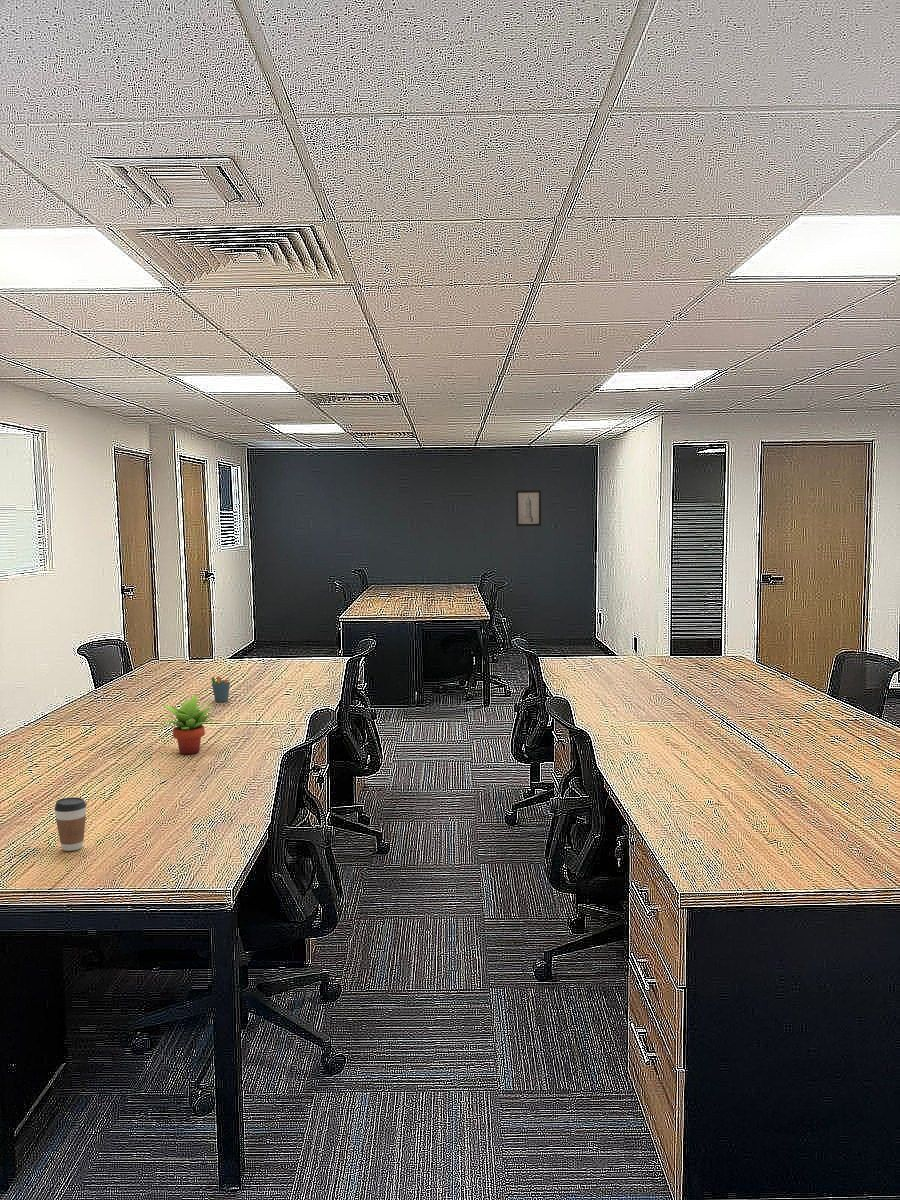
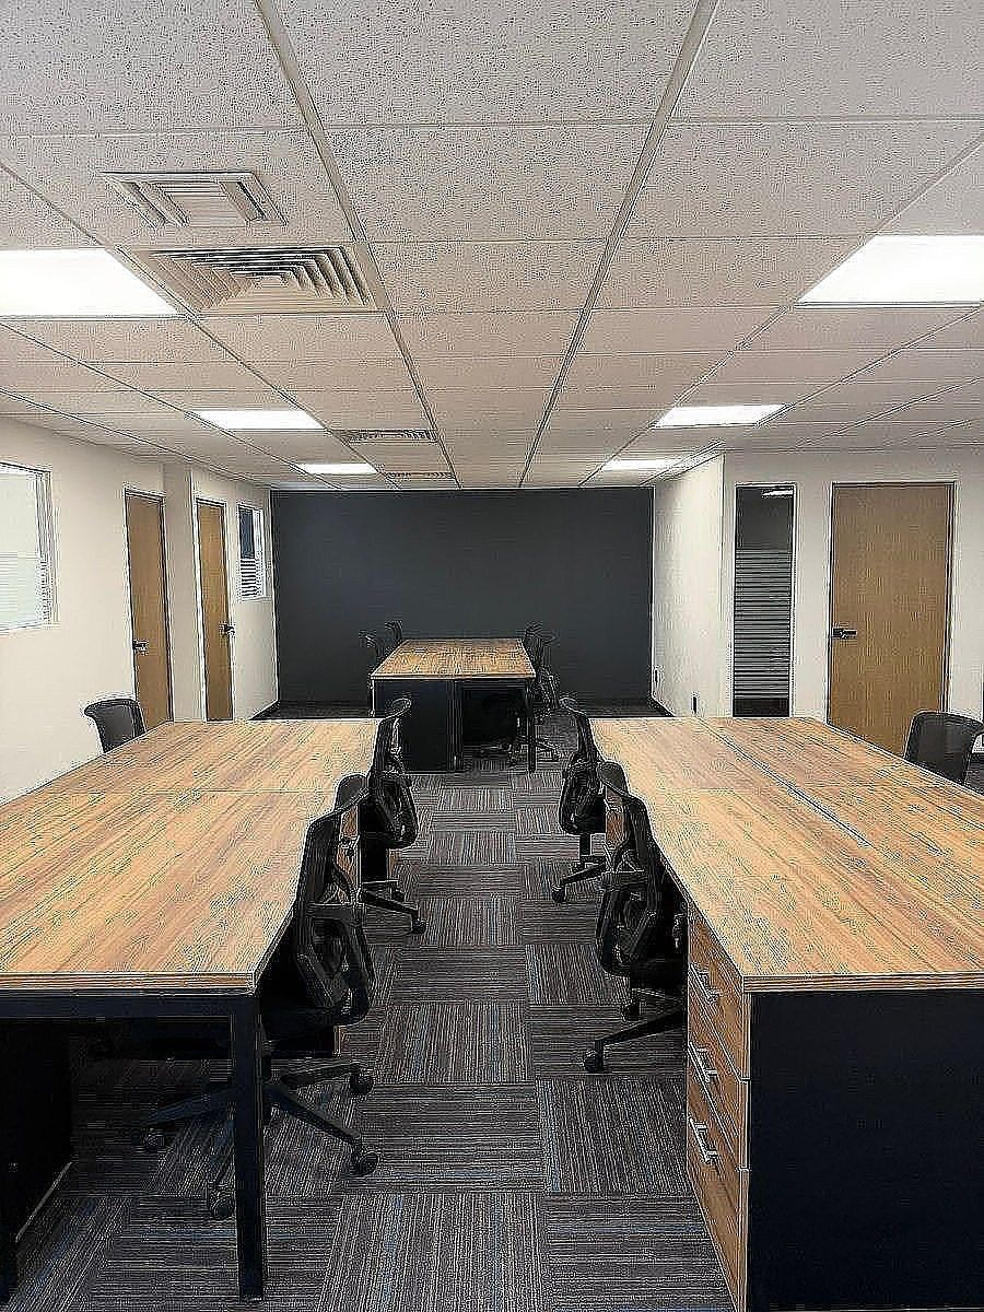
- wall art (528, 508)
- coffee cup (71, 824)
- pen holder (221, 686)
- succulent plant (190, 725)
